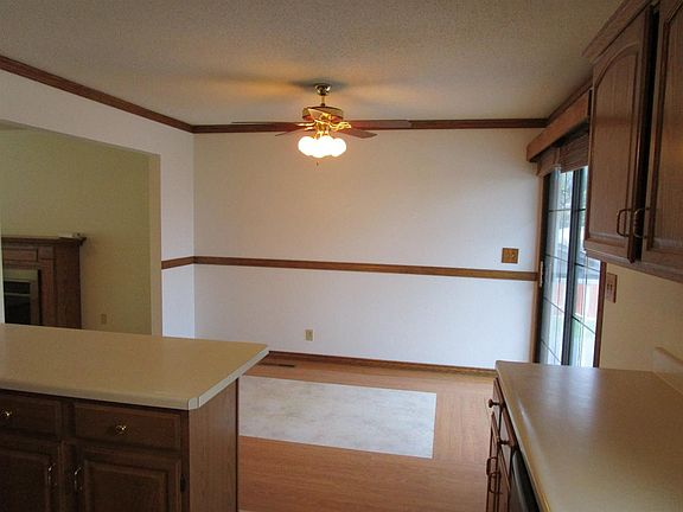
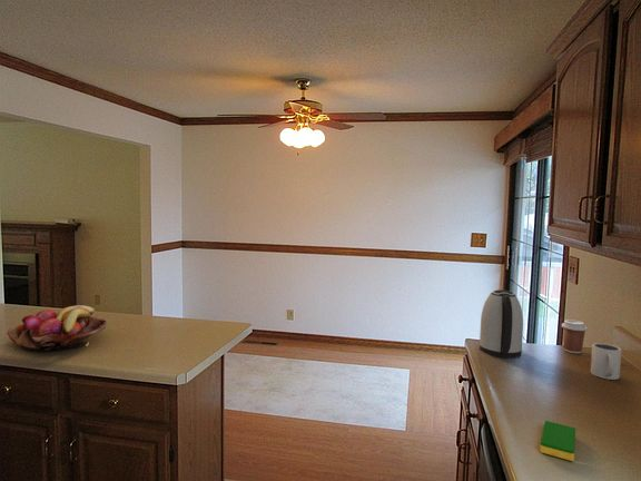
+ kettle (503, 323)
+ coffee cup (573, 336)
+ mug (607, 362)
+ fruit basket (60, 325)
+ dish sponge (558, 439)
